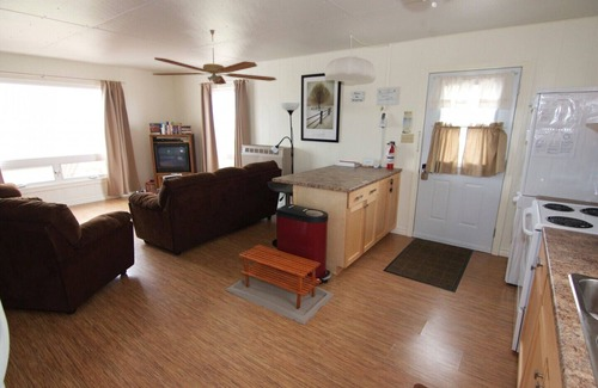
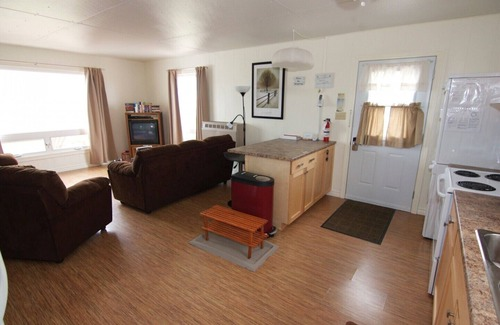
- ceiling fan (213, 57)
